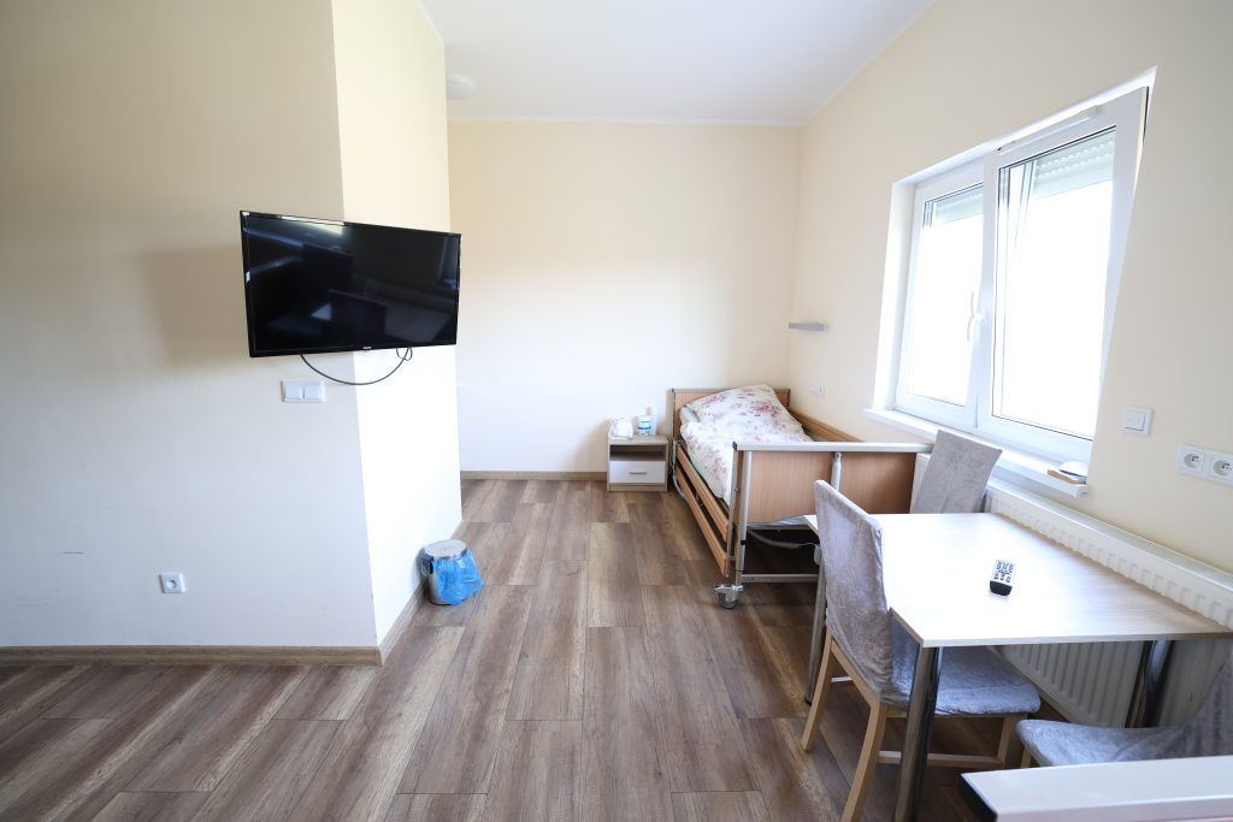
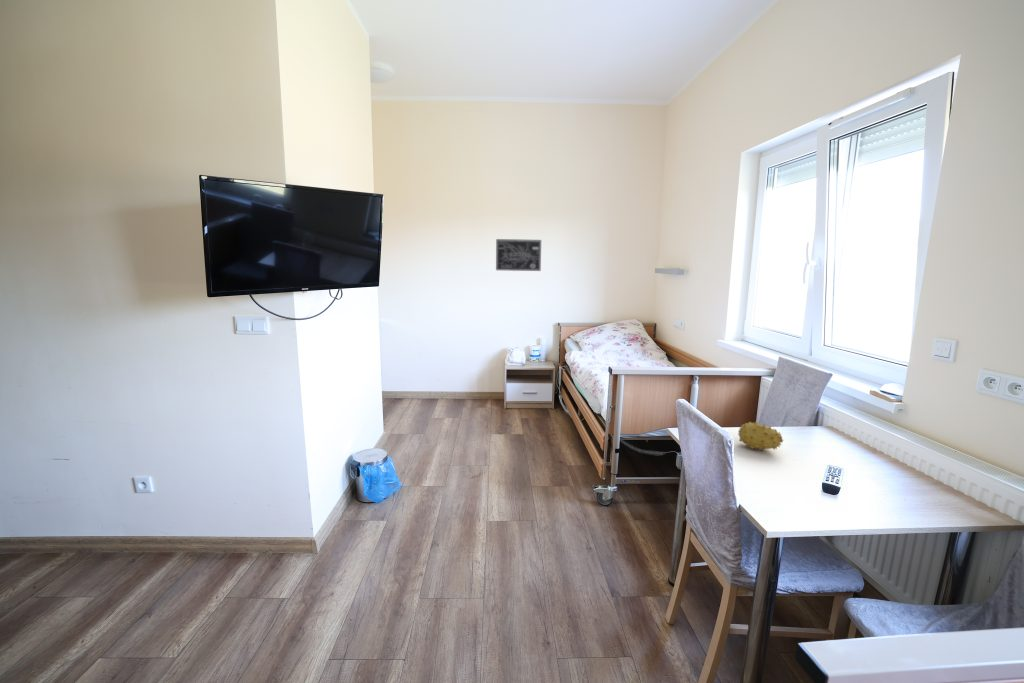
+ fruit (760, 435)
+ wall art (518, 255)
